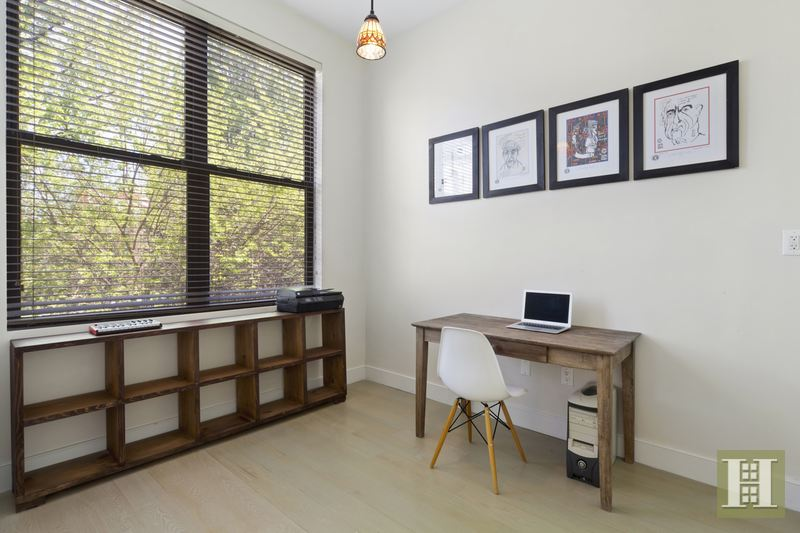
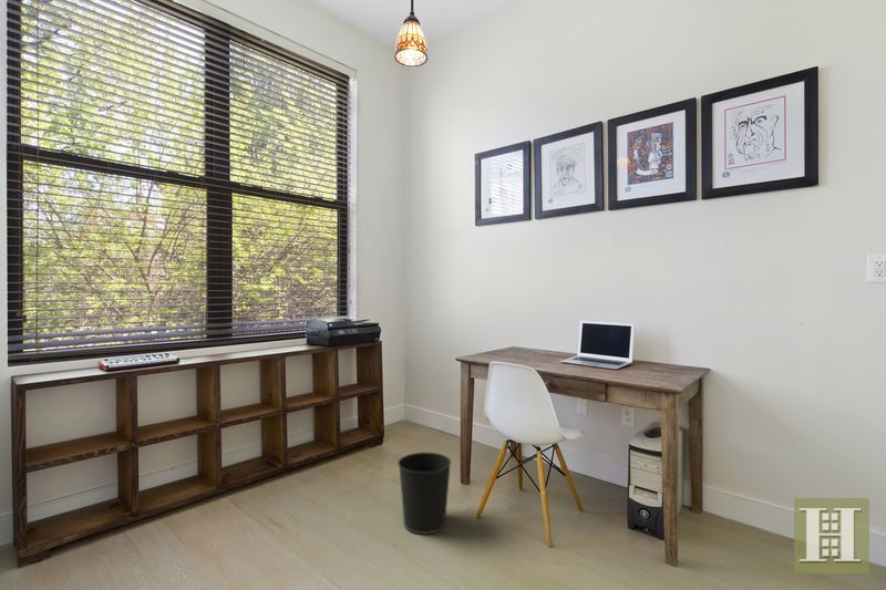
+ wastebasket (424, 491)
